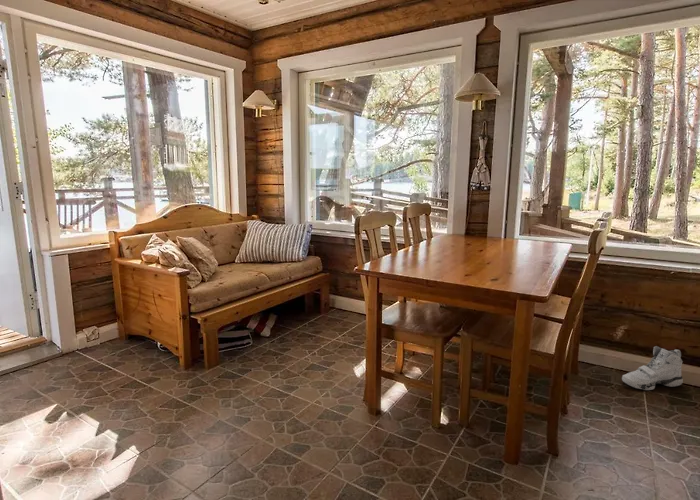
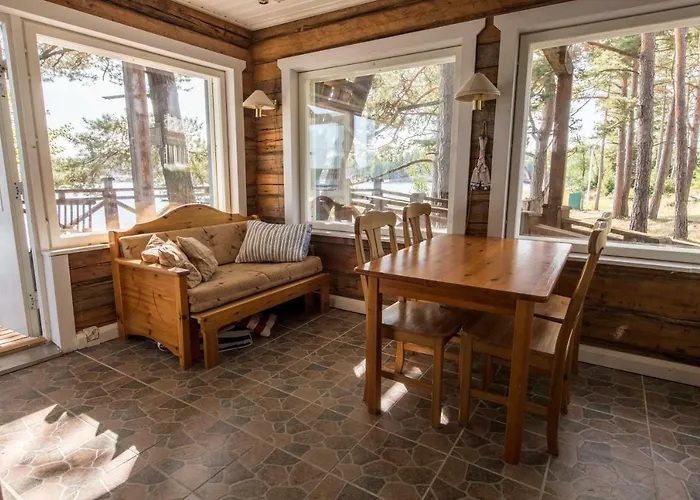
- sneaker (653, 367)
